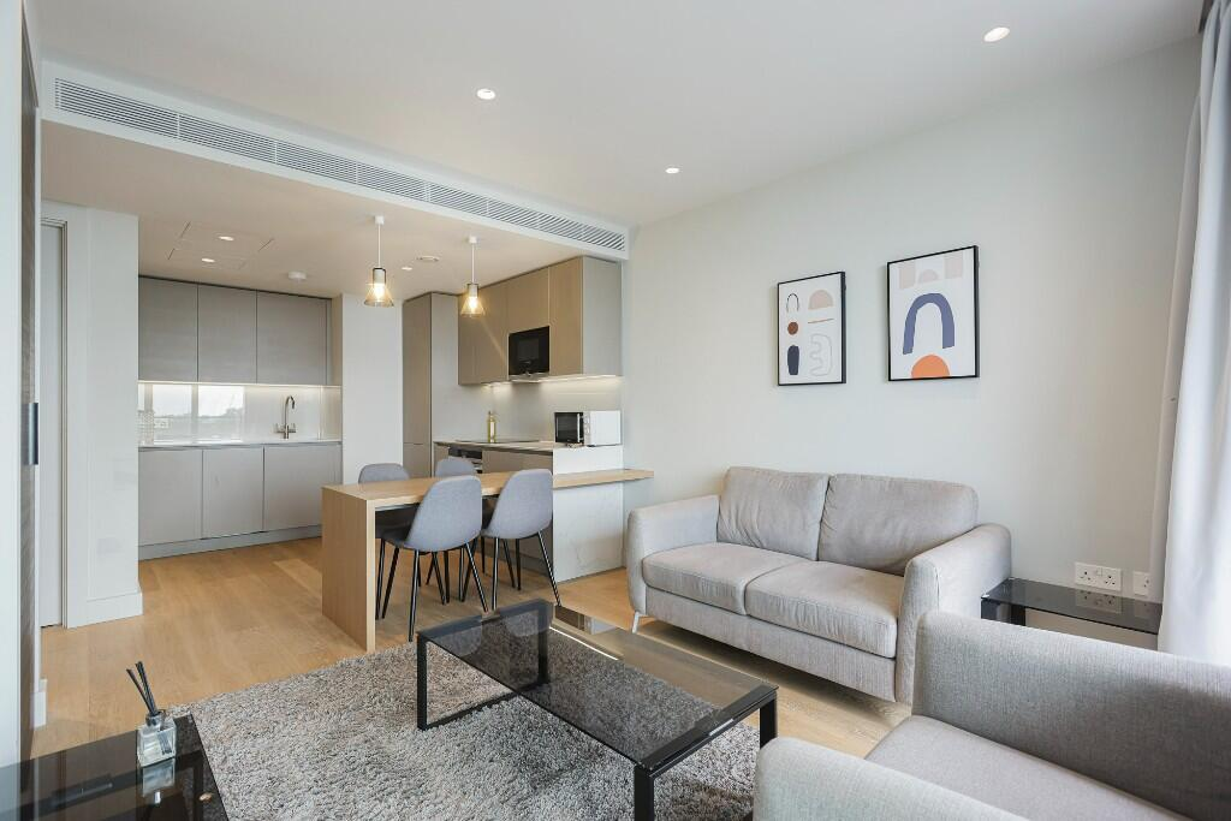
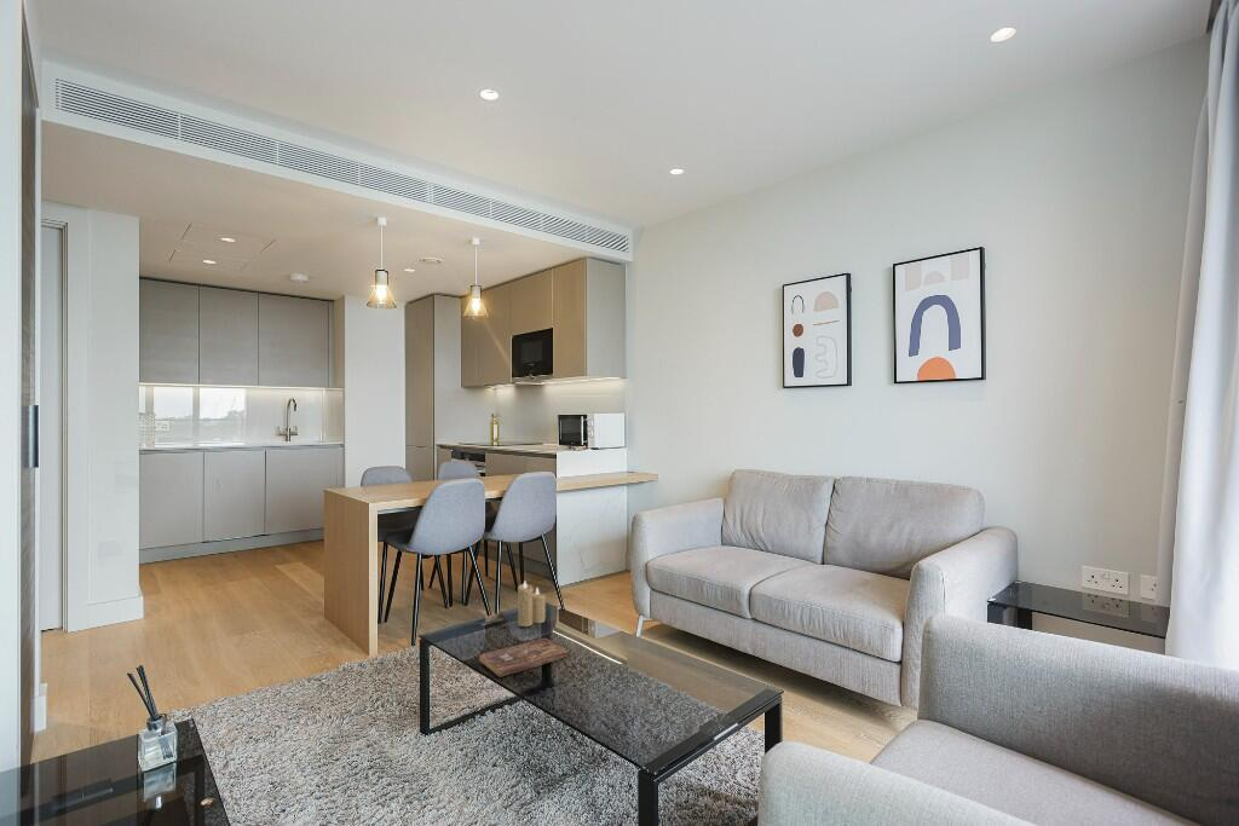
+ candle (531, 601)
+ bible (525, 655)
